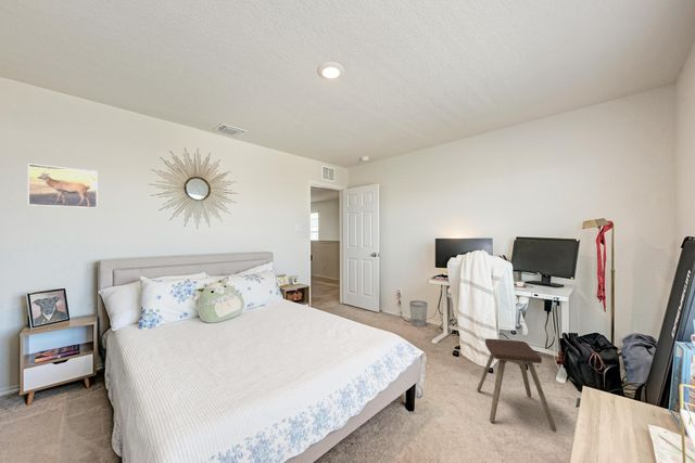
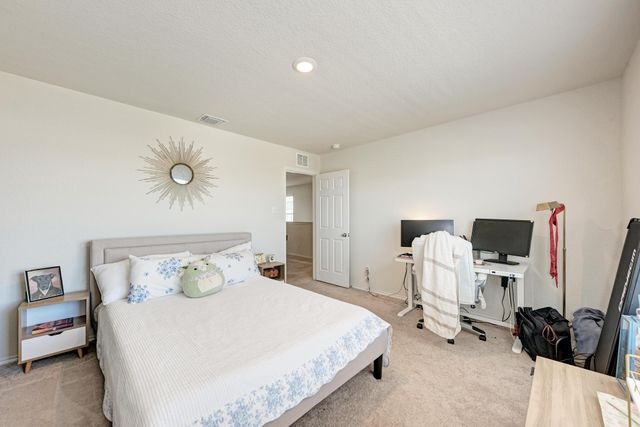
- music stool (502, 377)
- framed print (64, 187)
- wastebasket (418, 312)
